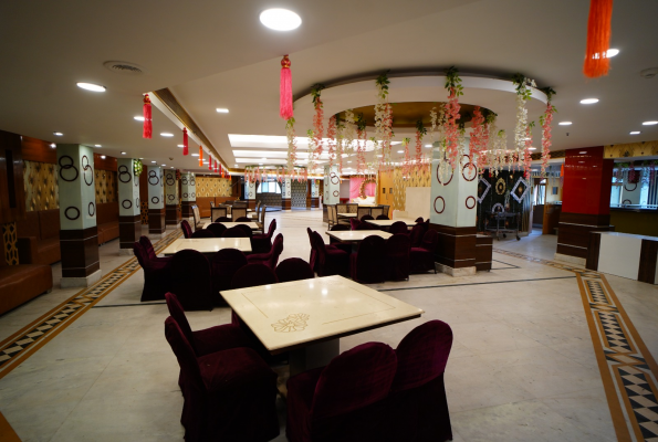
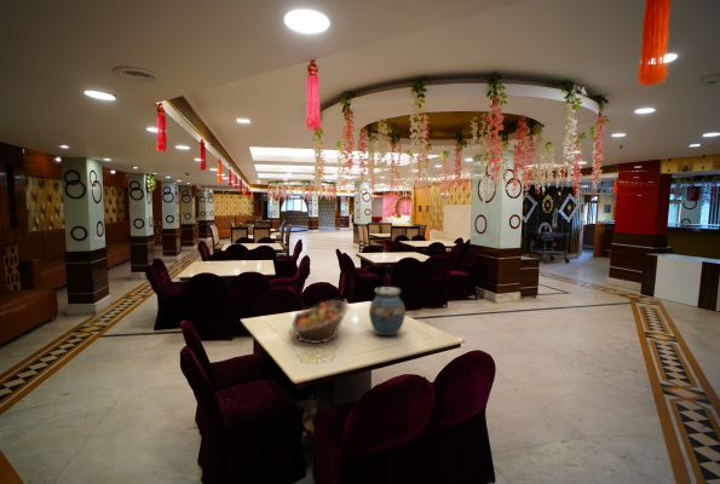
+ fruit basket (319, 319)
+ vase (386, 311)
